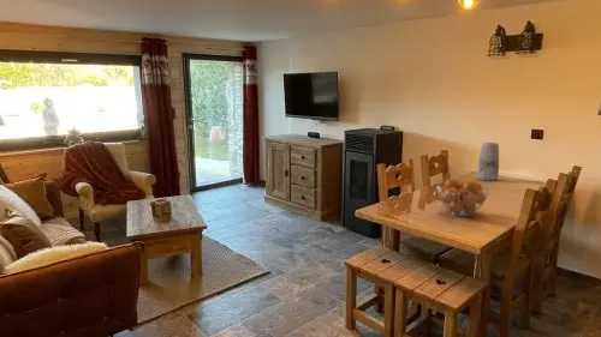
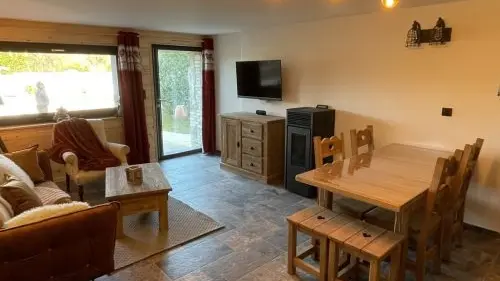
- vase (488, 161)
- fruit basket (462, 195)
